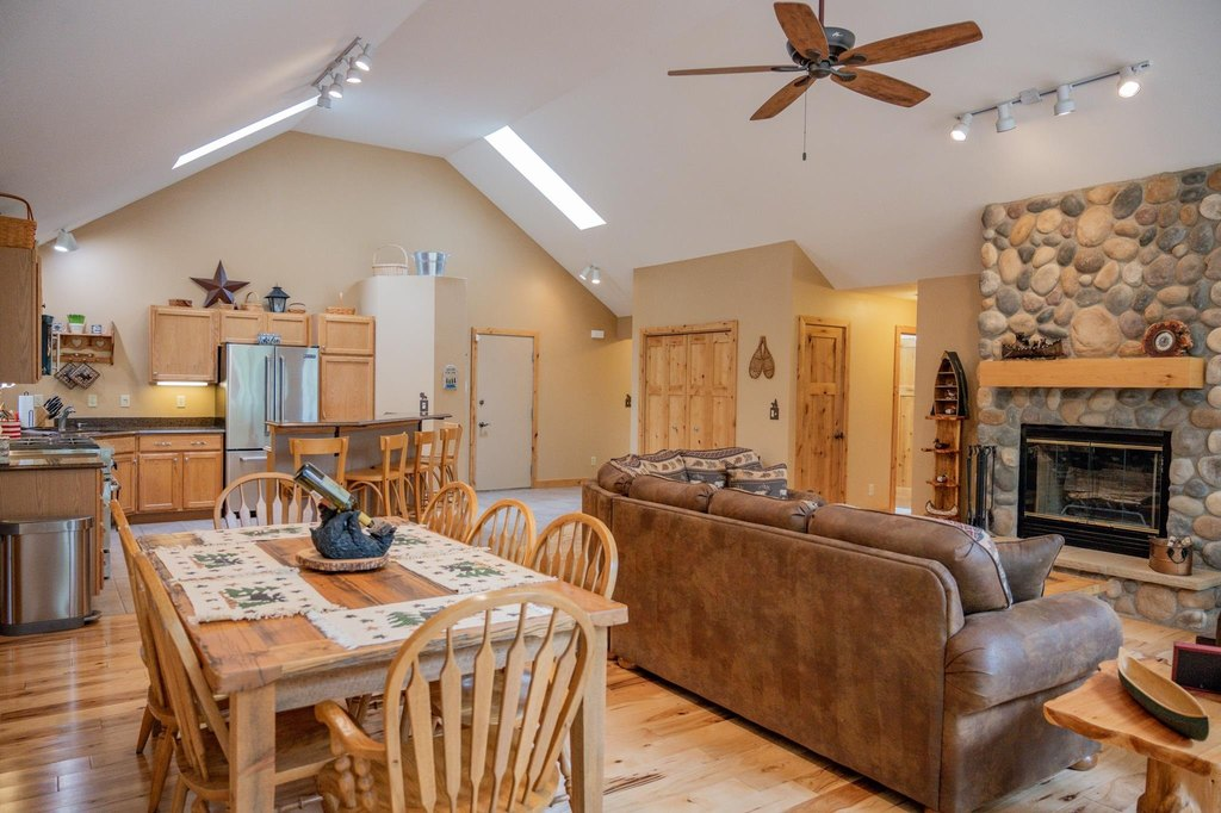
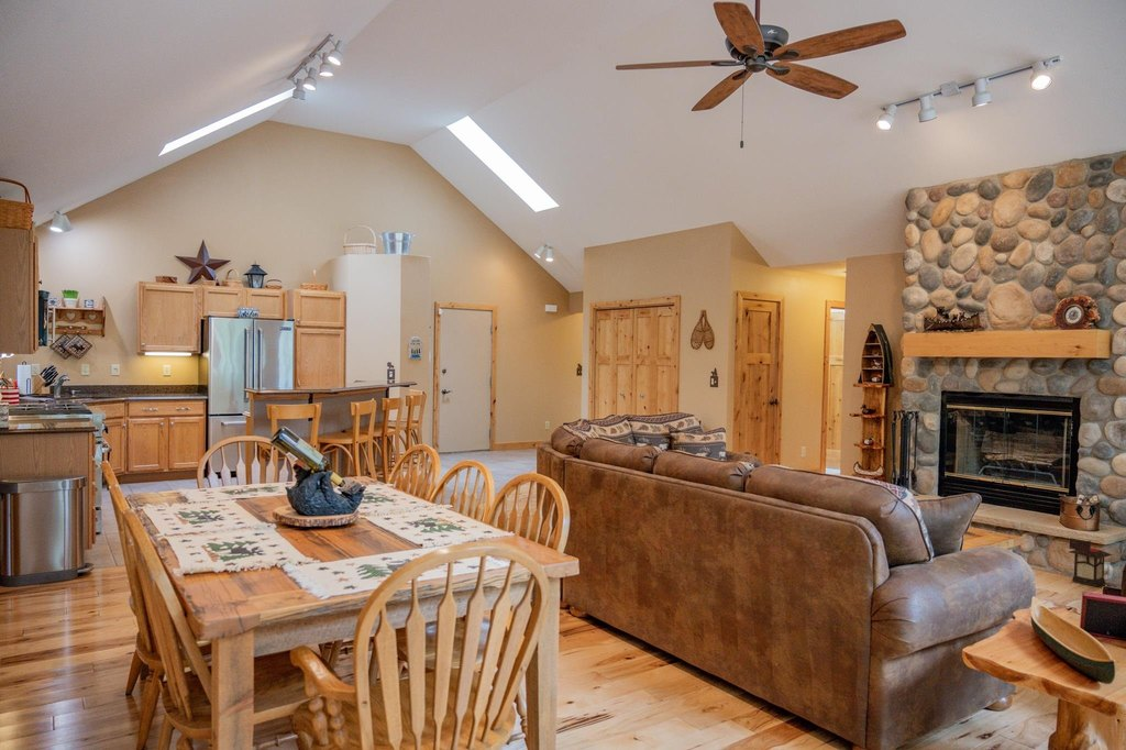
+ lantern (1086, 560)
